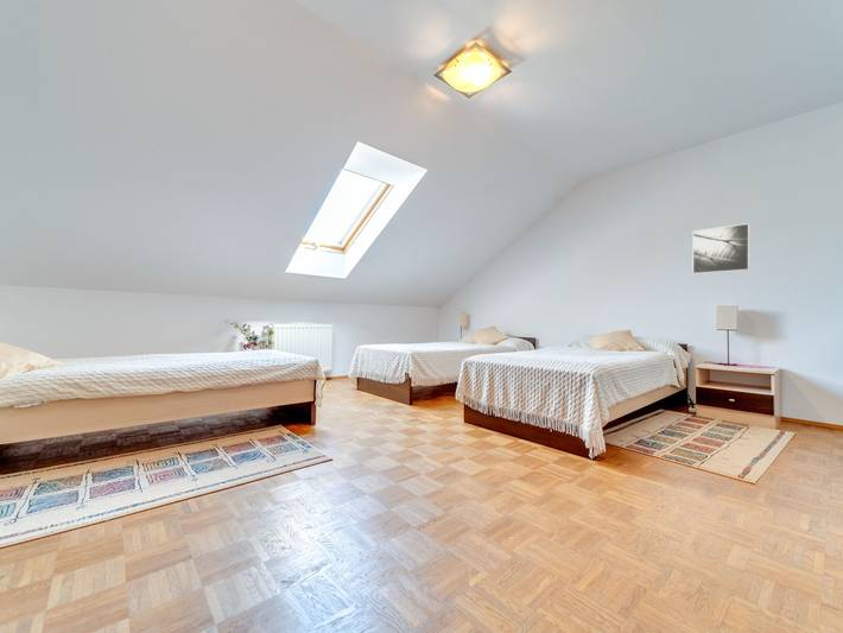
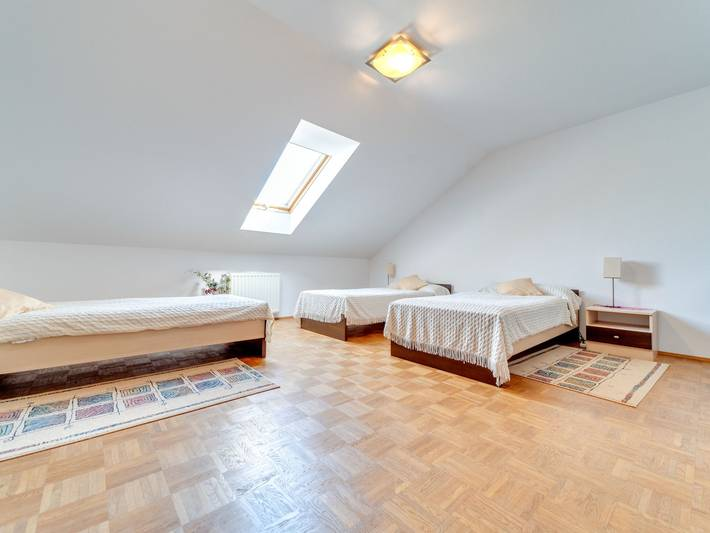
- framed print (720, 249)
